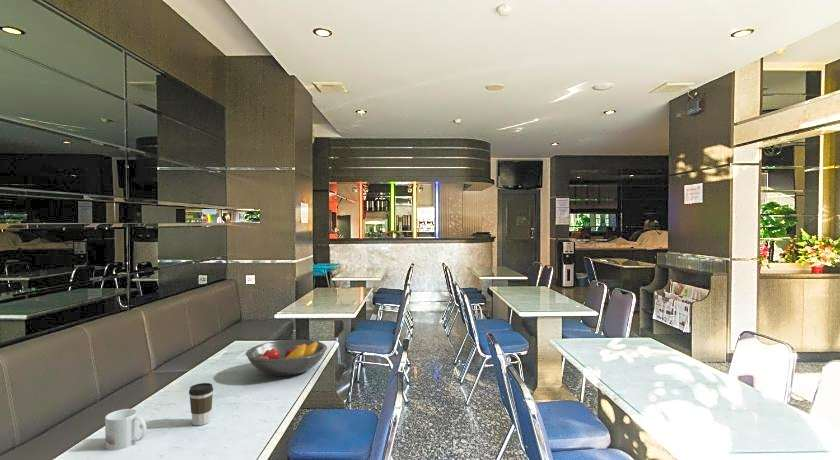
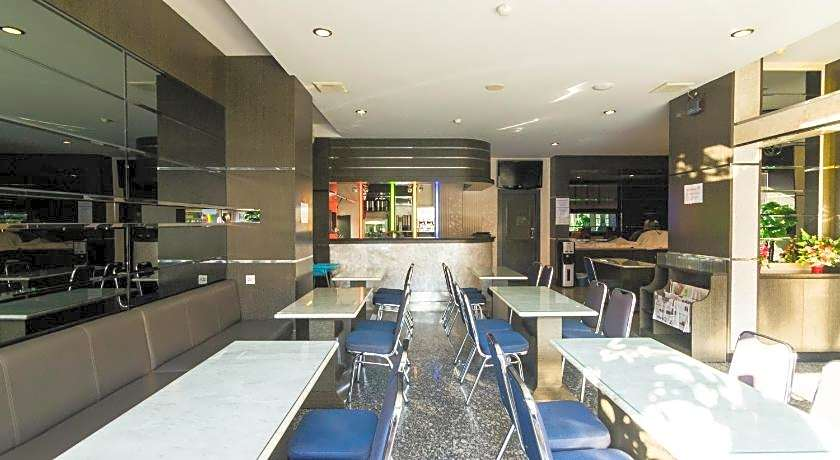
- fruit bowl (287, 356)
- mug (127, 429)
- coffee cup (201, 404)
